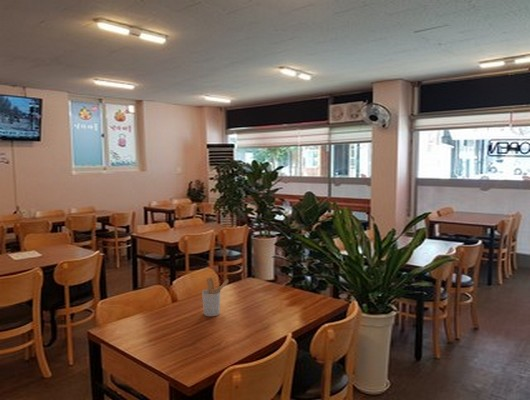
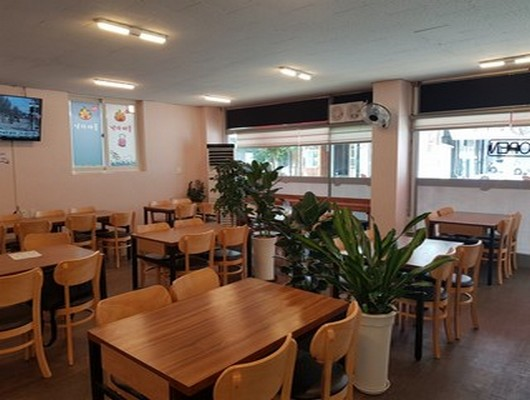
- utensil holder (216, 296)
